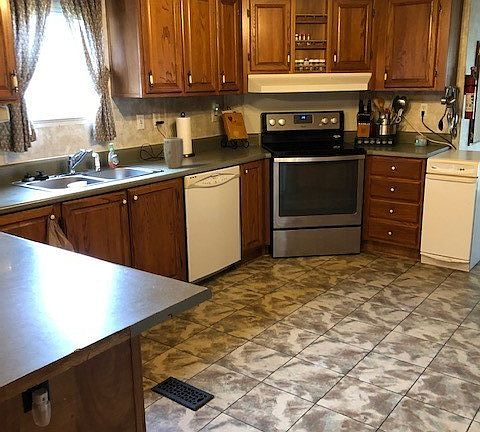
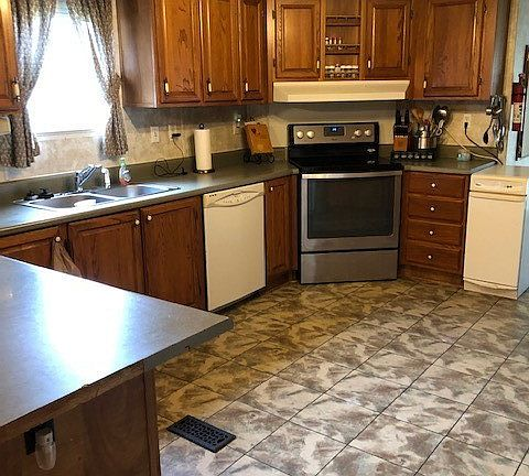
- plant pot (173, 152)
